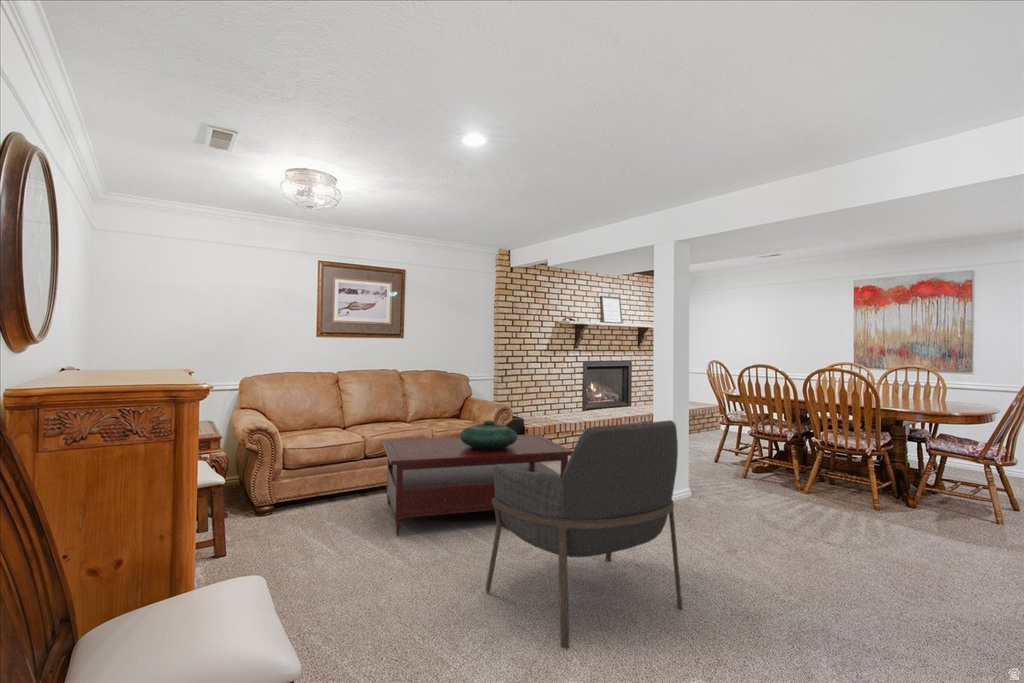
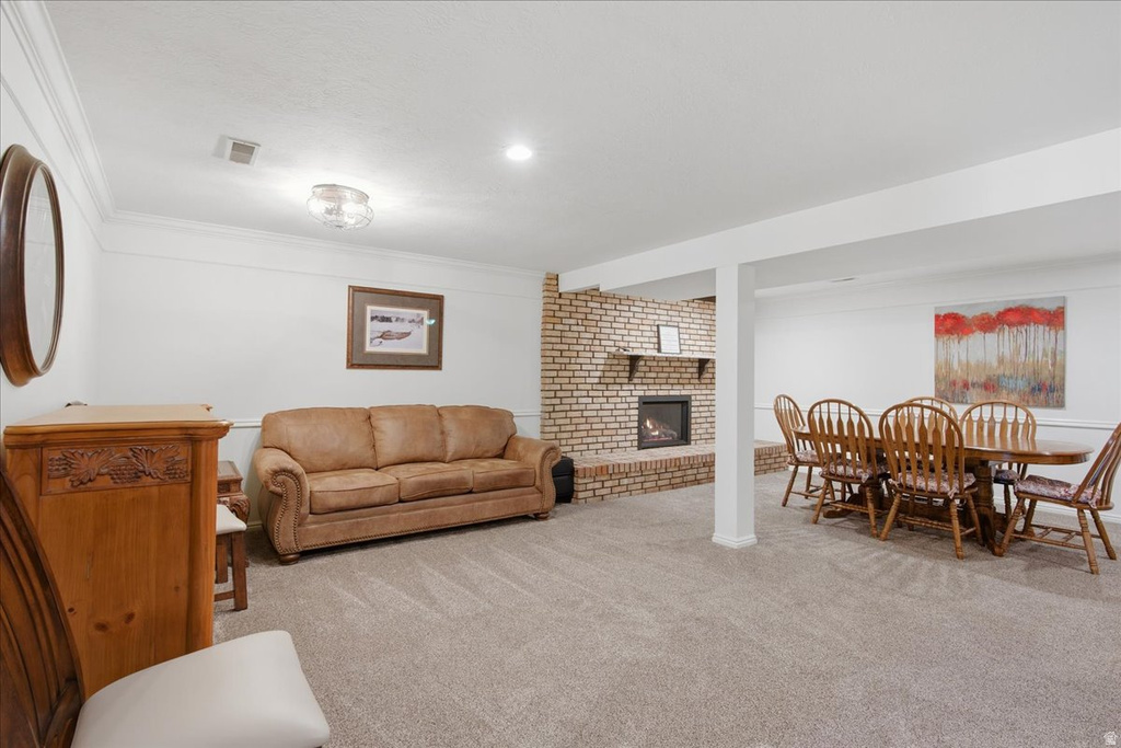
- coffee table (474, 478)
- decorative bowl (488, 433)
- armchair (584, 504)
